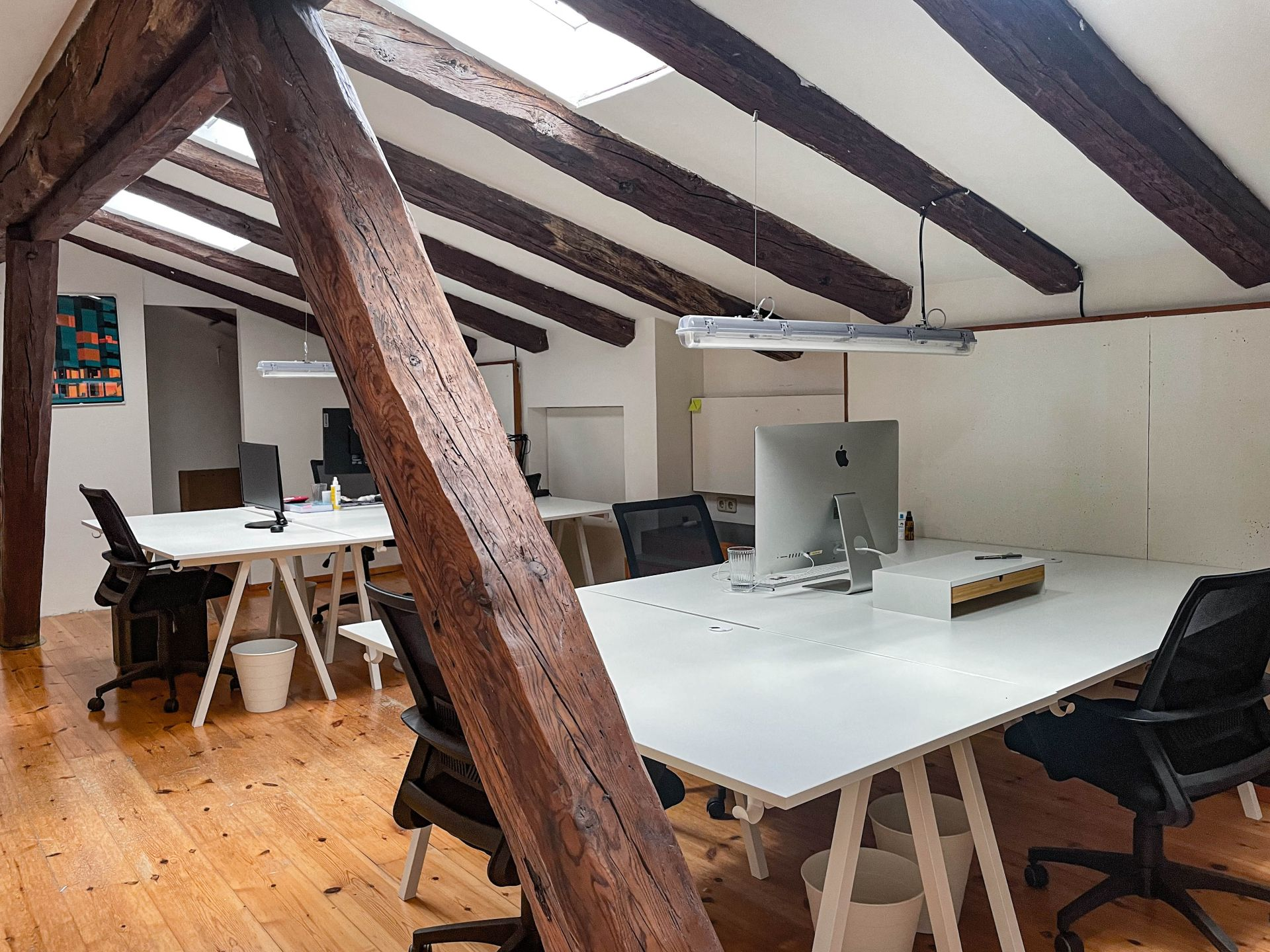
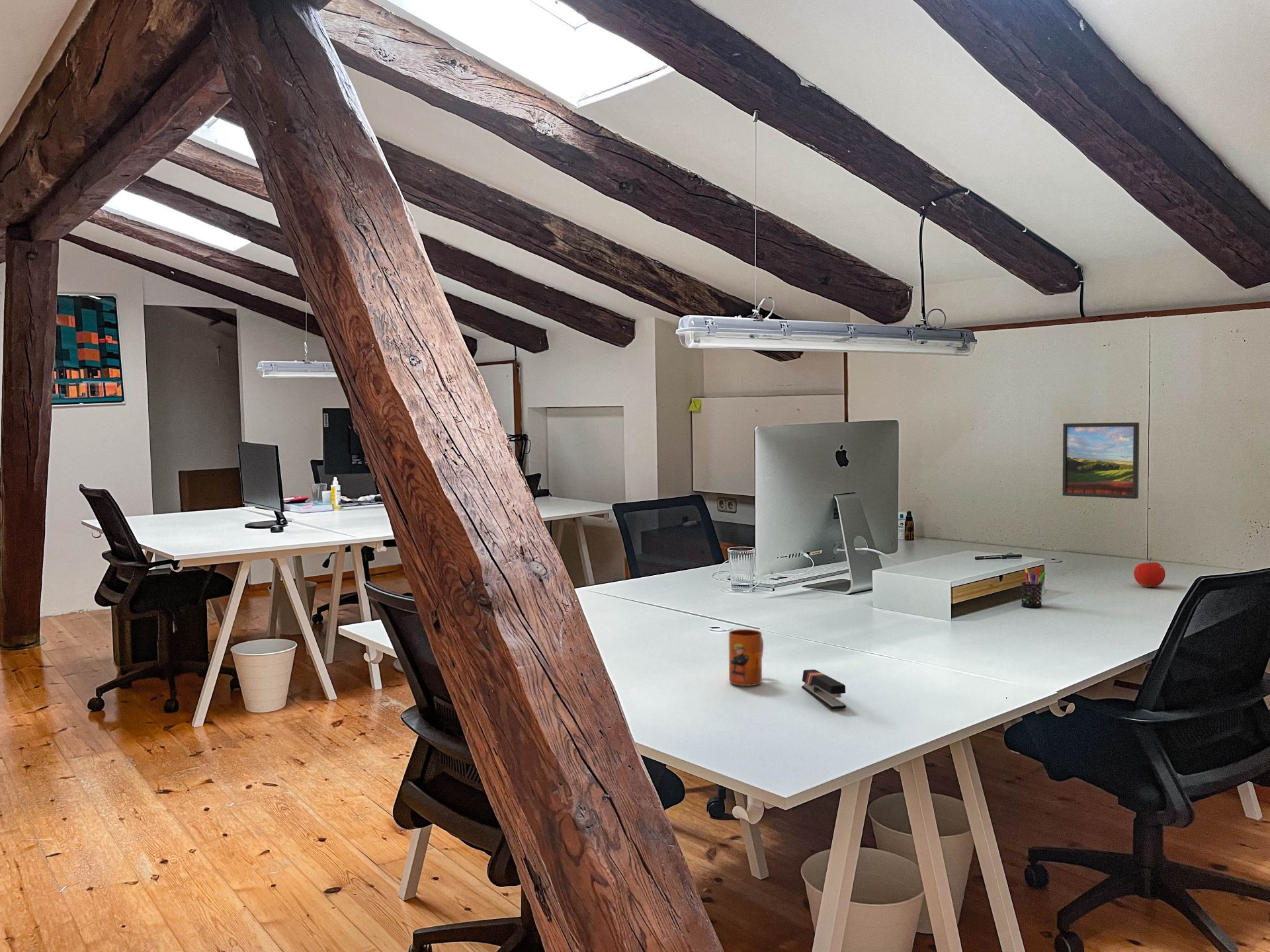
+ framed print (1099, 459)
+ fruit (1149, 572)
+ stapler (823, 686)
+ mug (749, 655)
+ pen holder (1034, 586)
